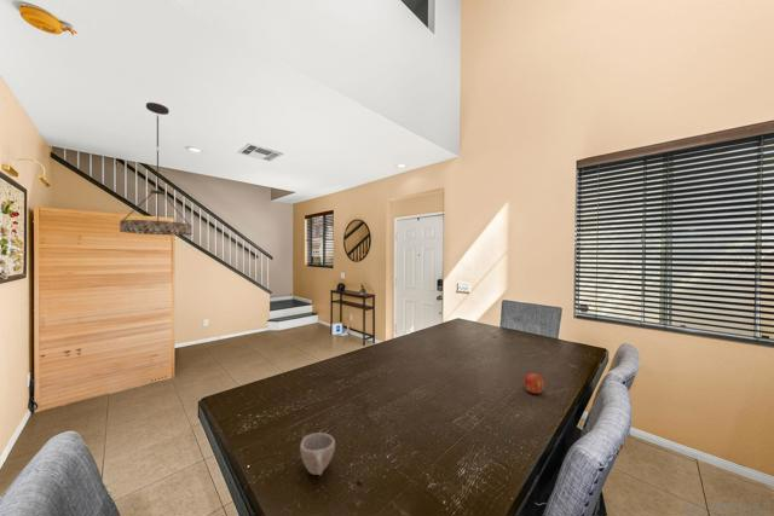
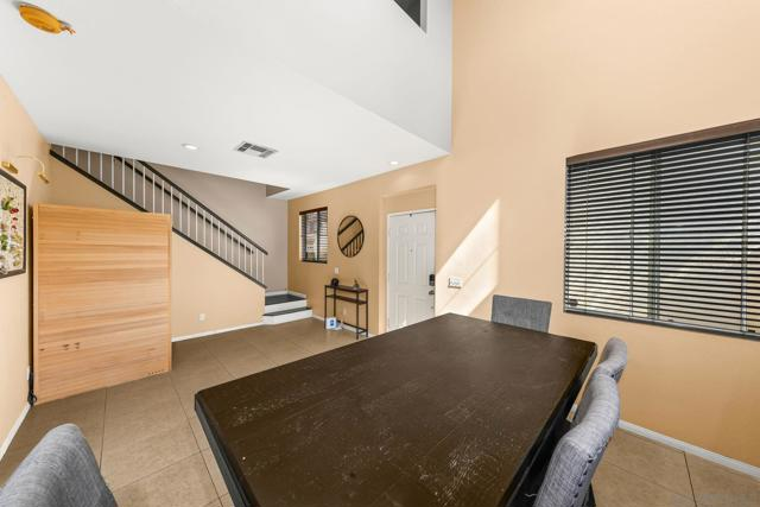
- fruit (533, 382)
- cup (318, 458)
- chandelier (157, 169)
